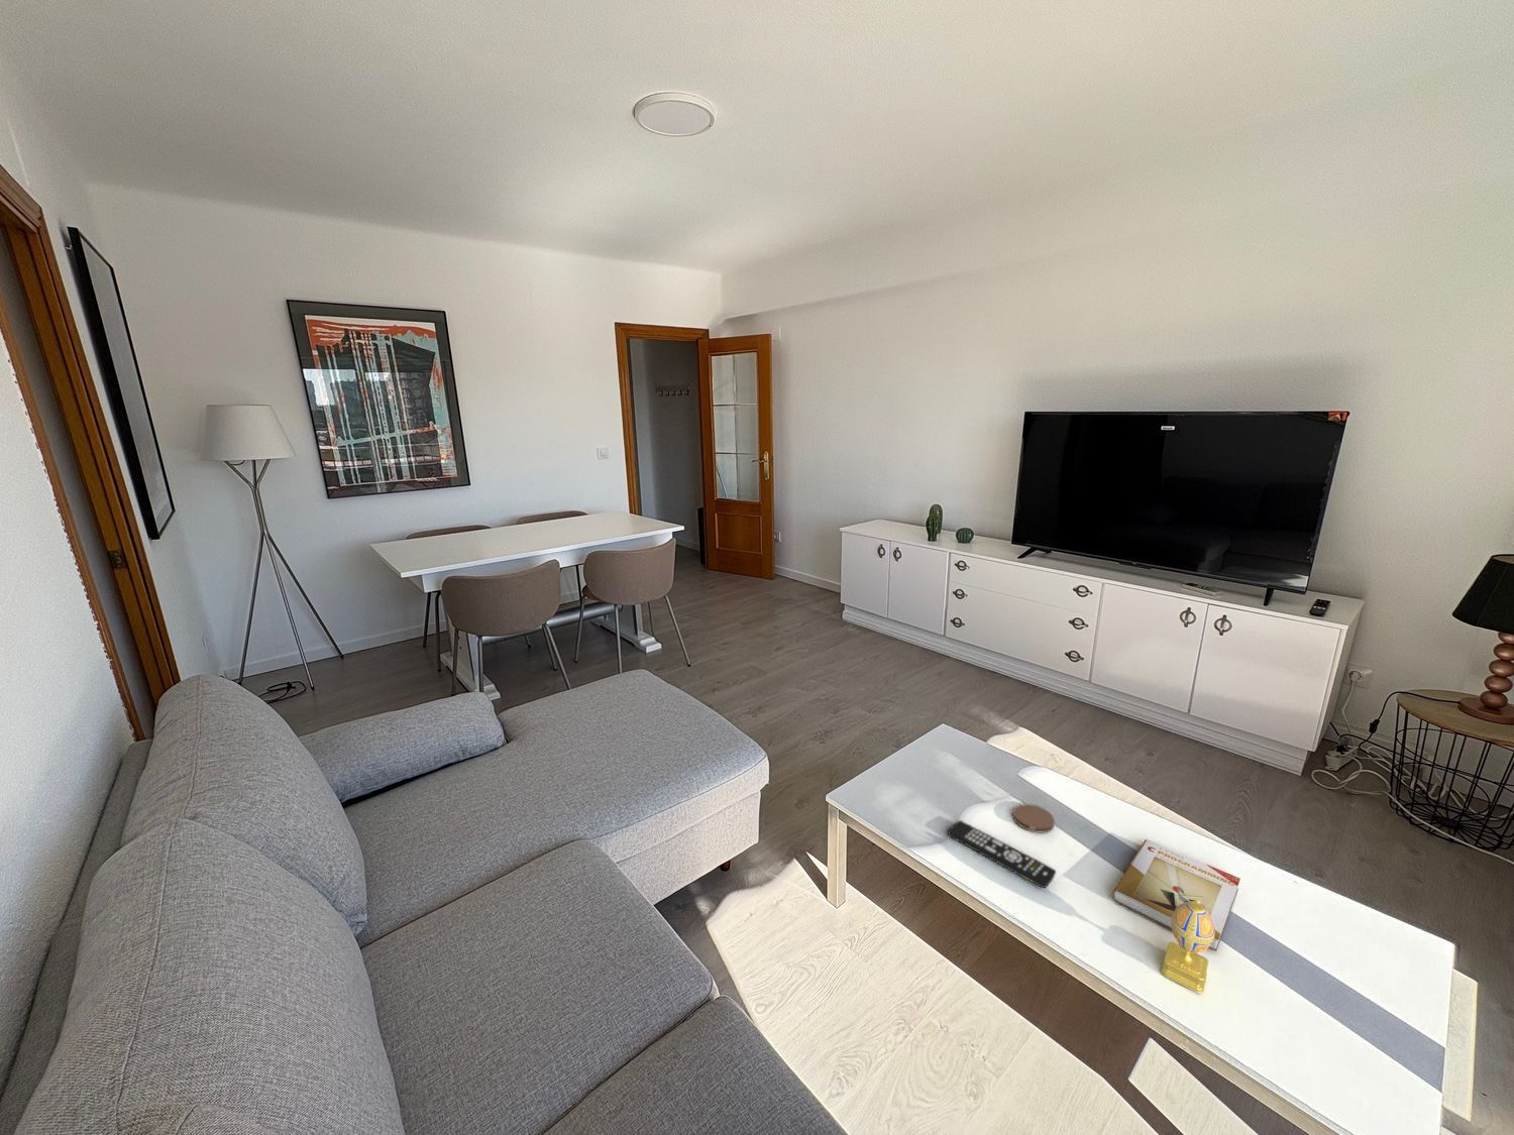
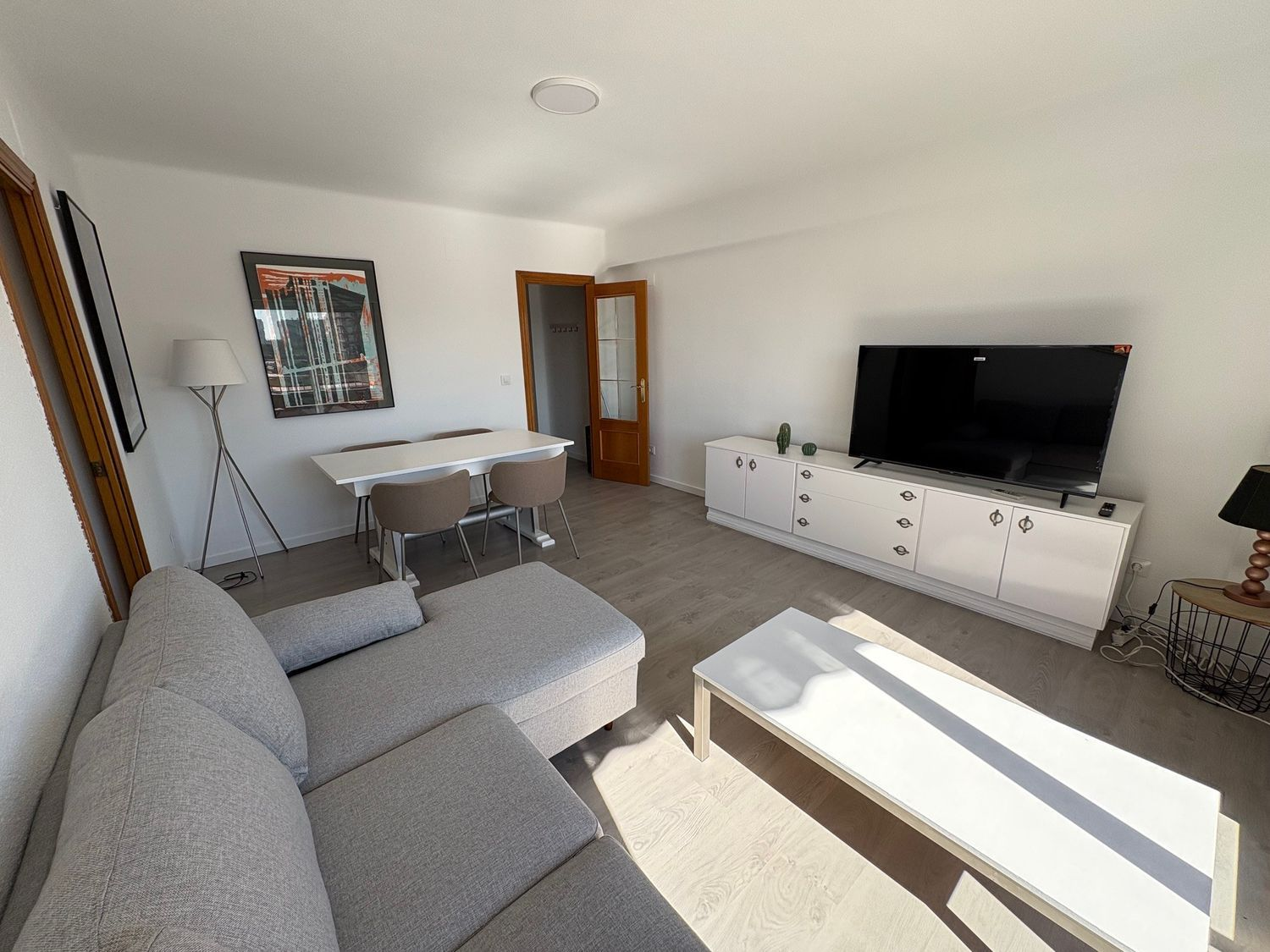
- coaster (1032, 817)
- book (1175, 889)
- decorative egg (1191, 935)
- remote control (998, 852)
